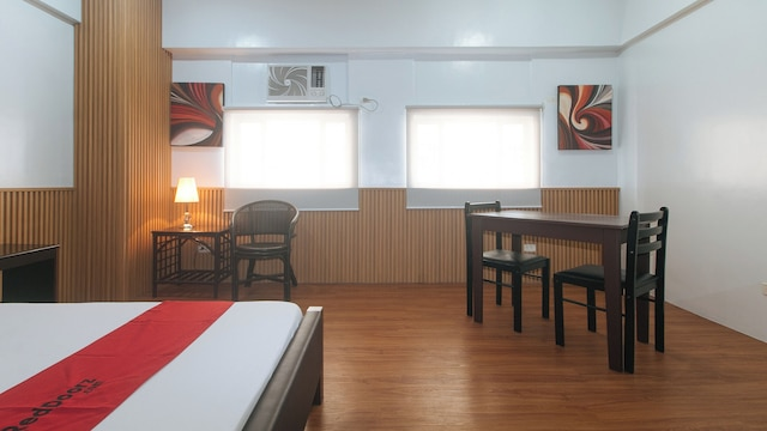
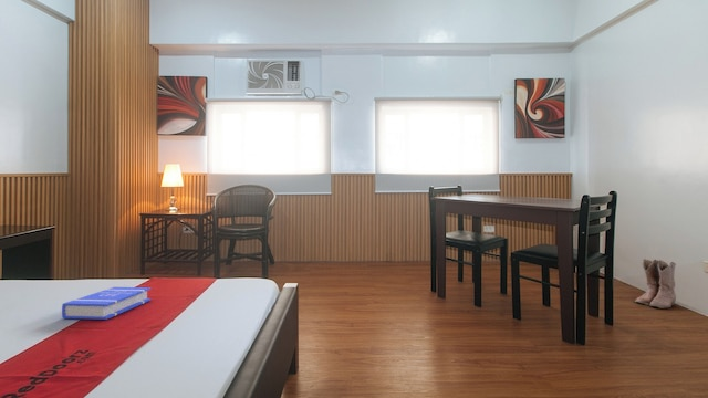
+ book (110, 301)
+ boots (655, 281)
